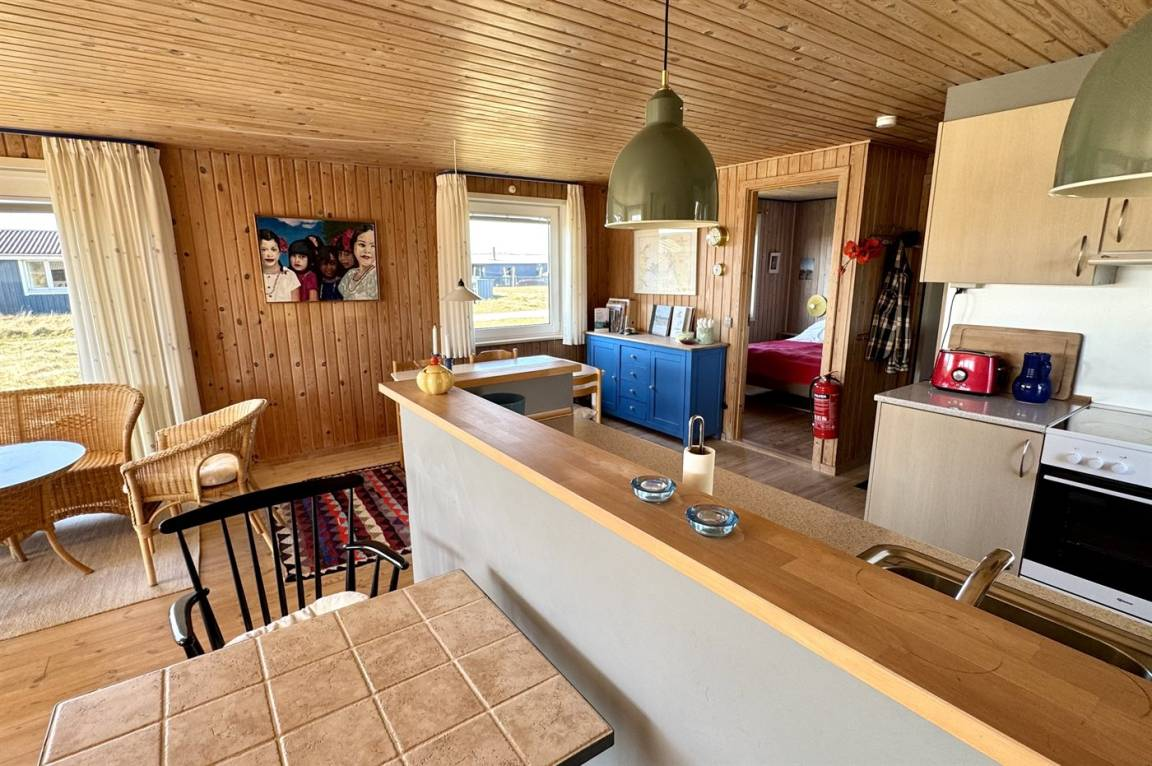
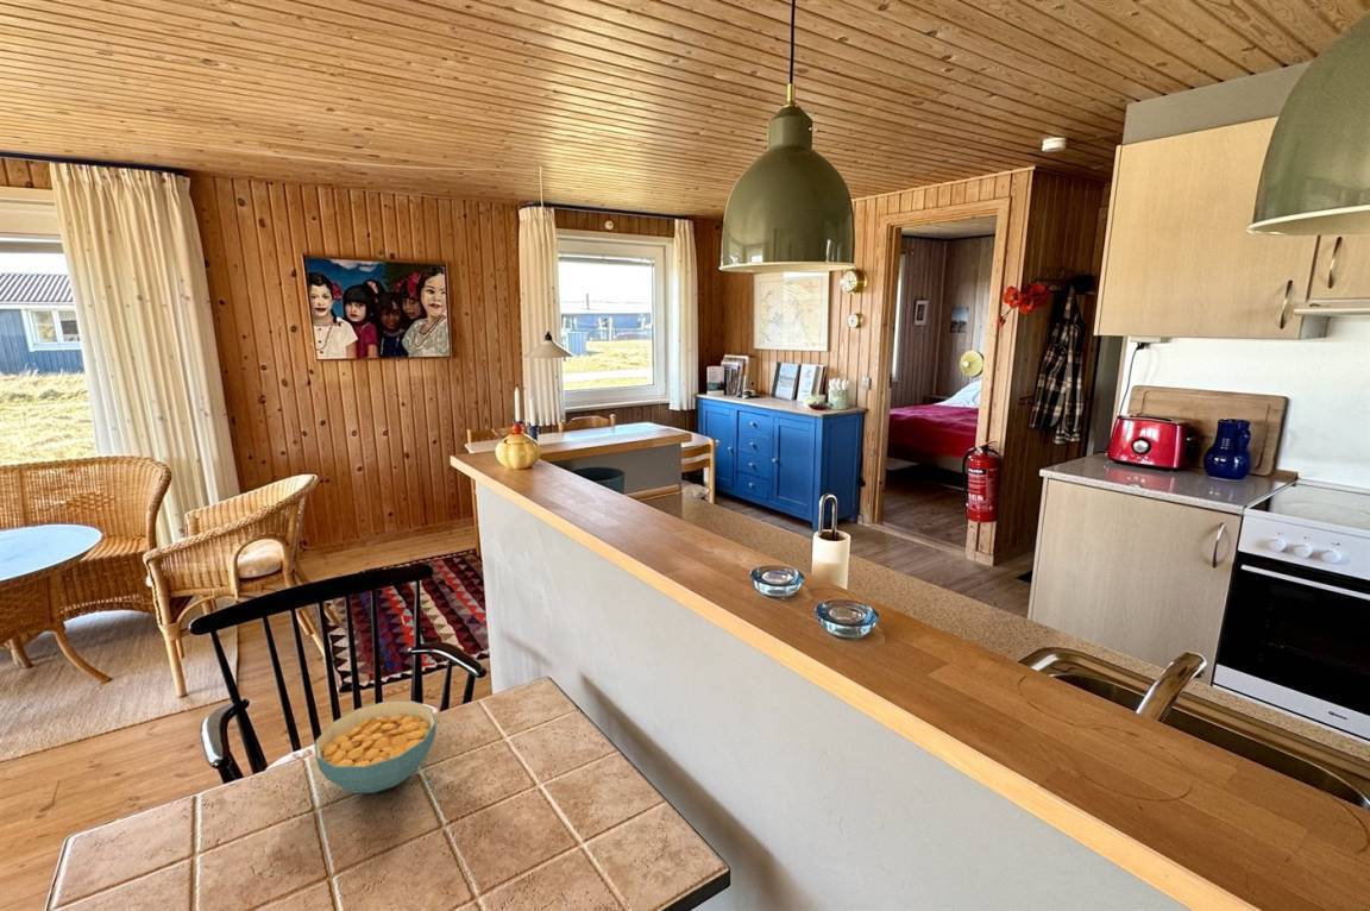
+ cereal bowl (379, 755)
